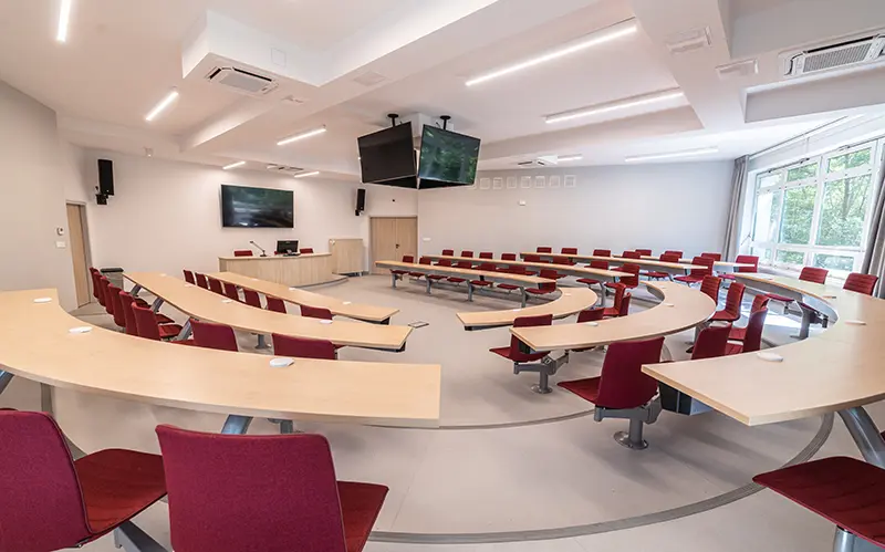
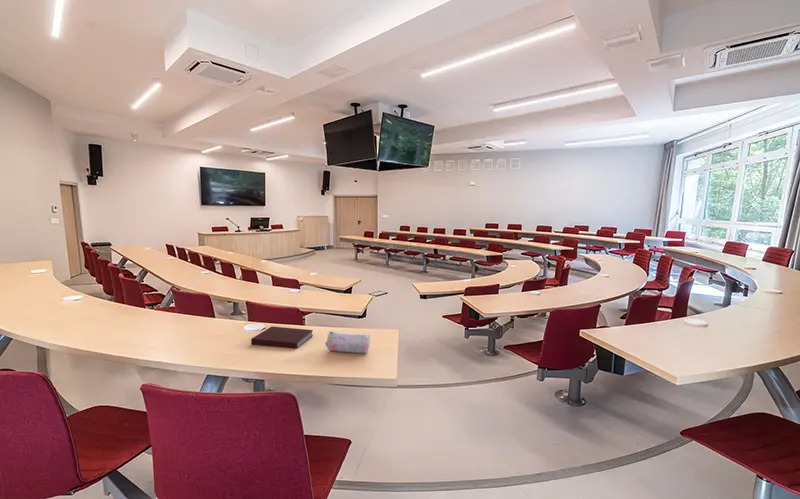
+ pencil case (348, 341)
+ notebook (283, 337)
